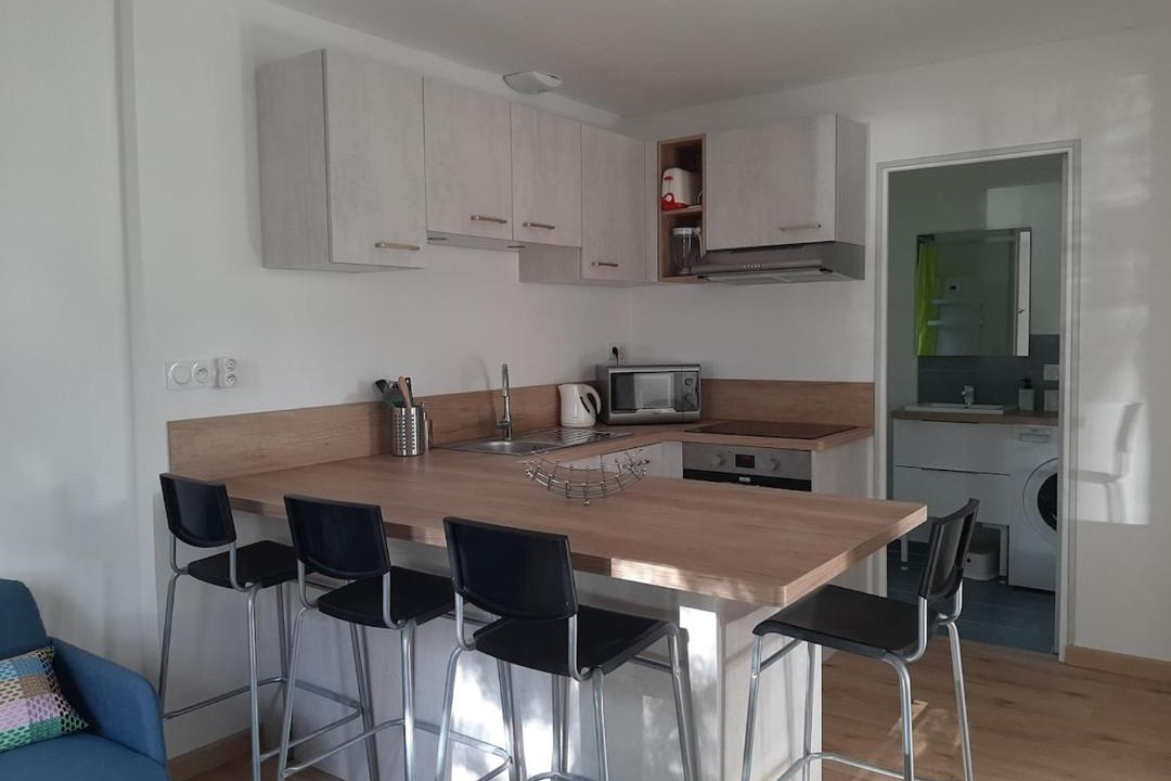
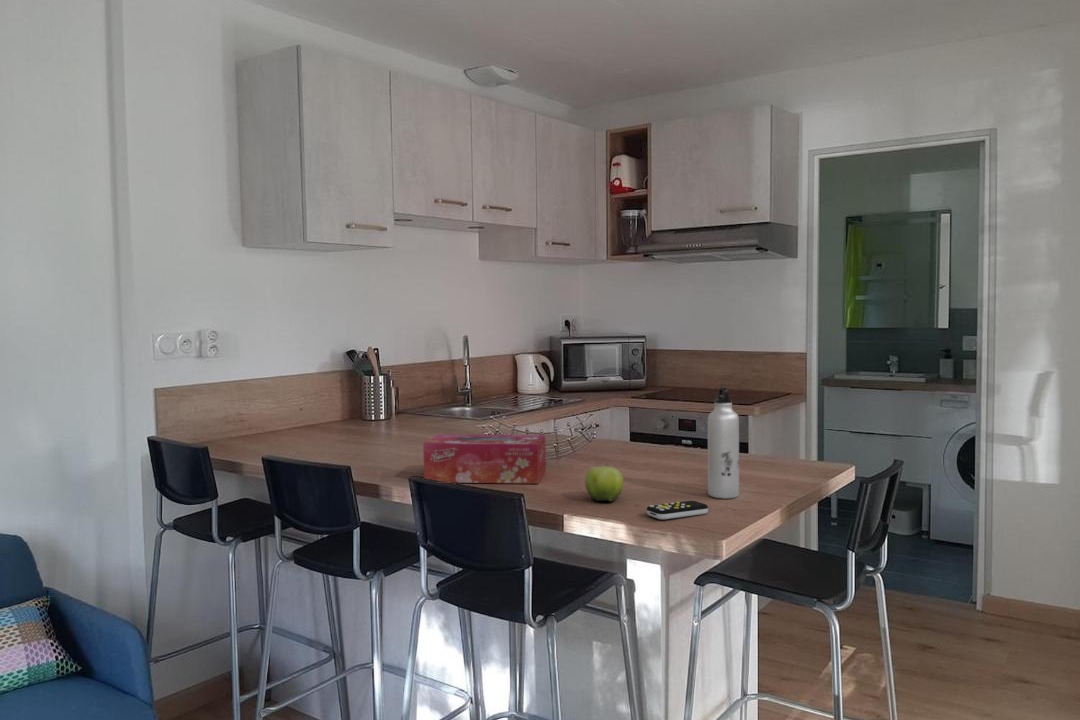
+ remote control (677, 509)
+ water bottle (723, 441)
+ tissue box (486, 458)
+ fruit (604, 482)
